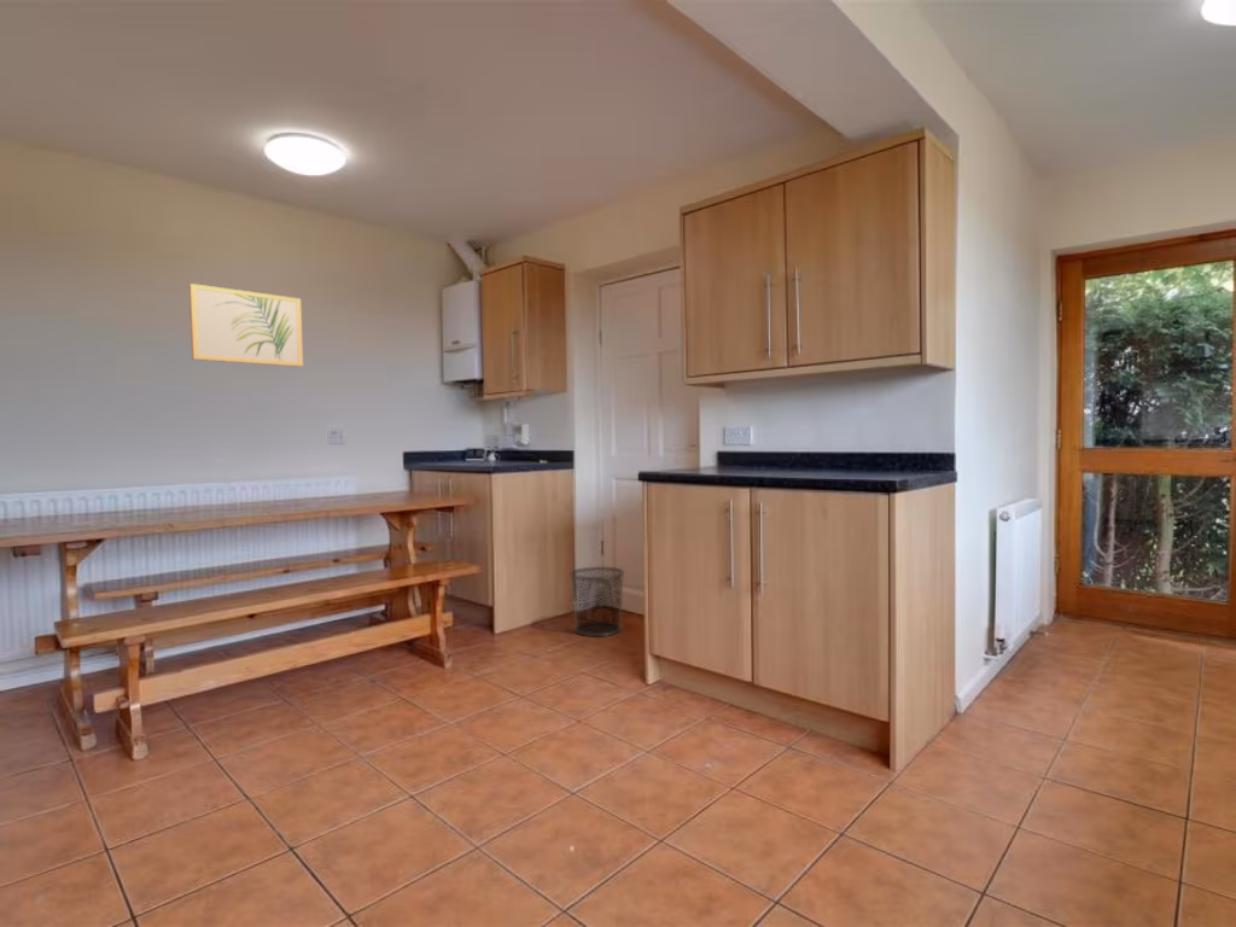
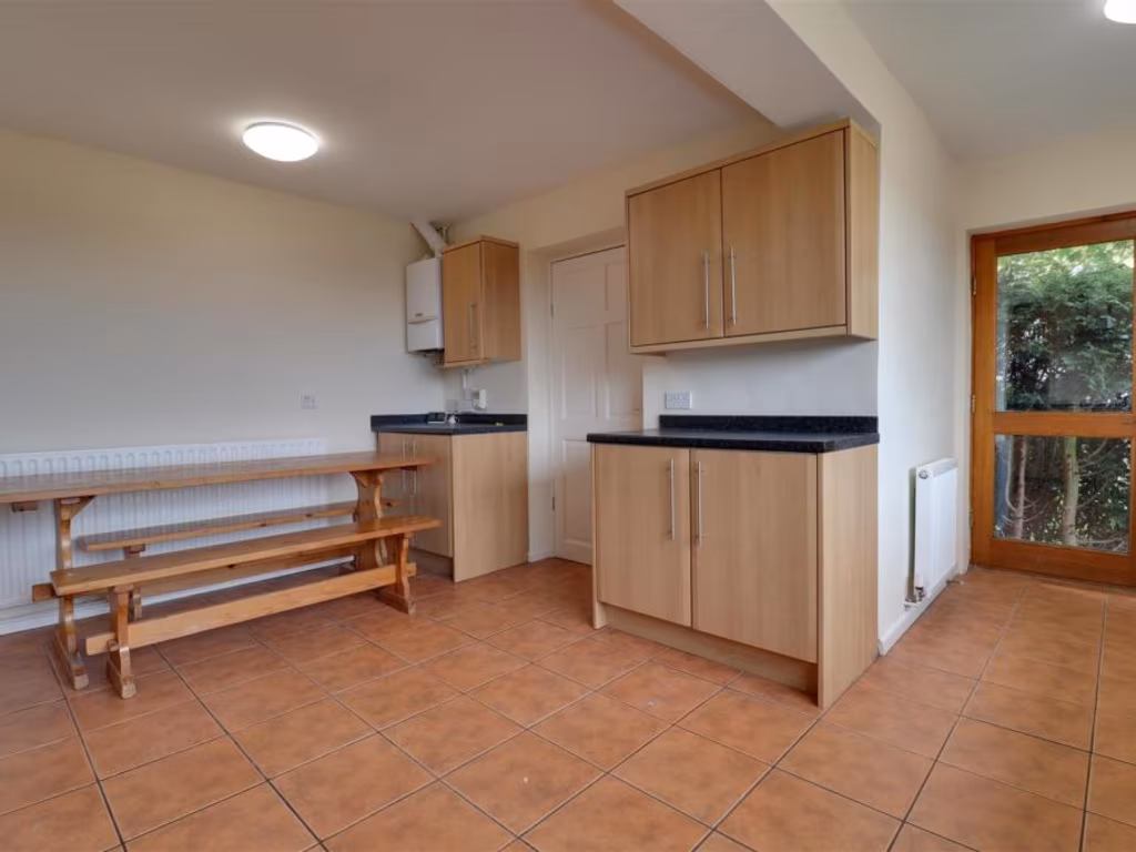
- waste bin (597, 600)
- wall art (249, 327)
